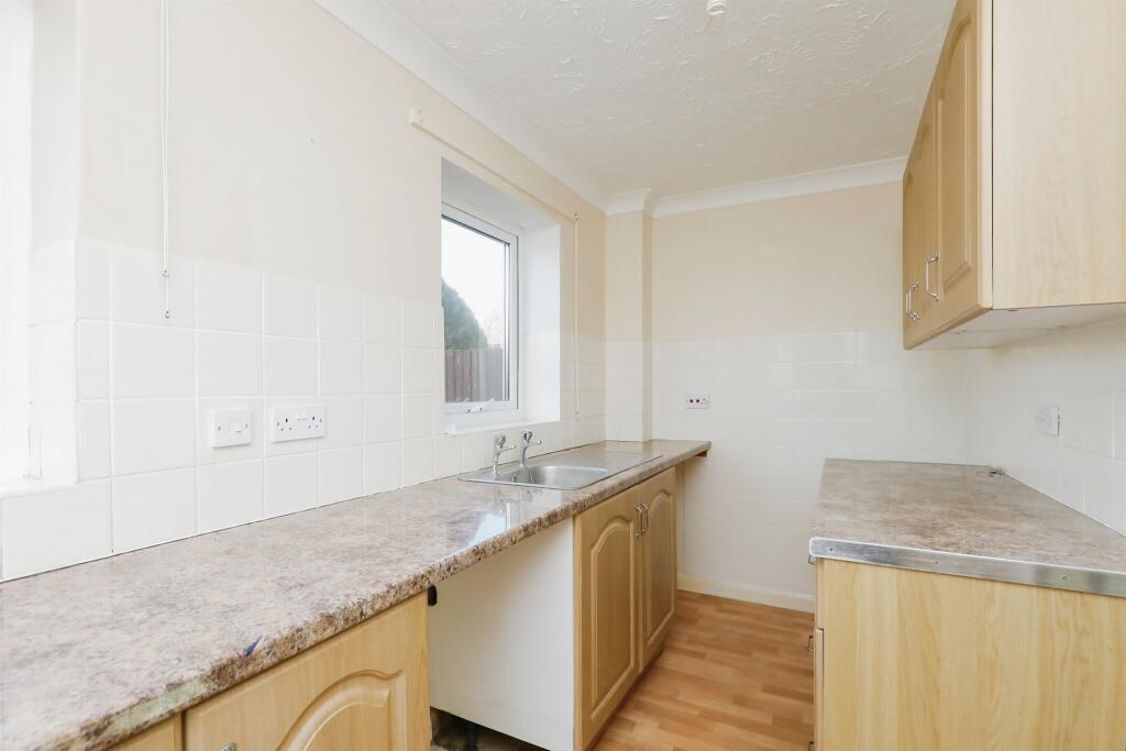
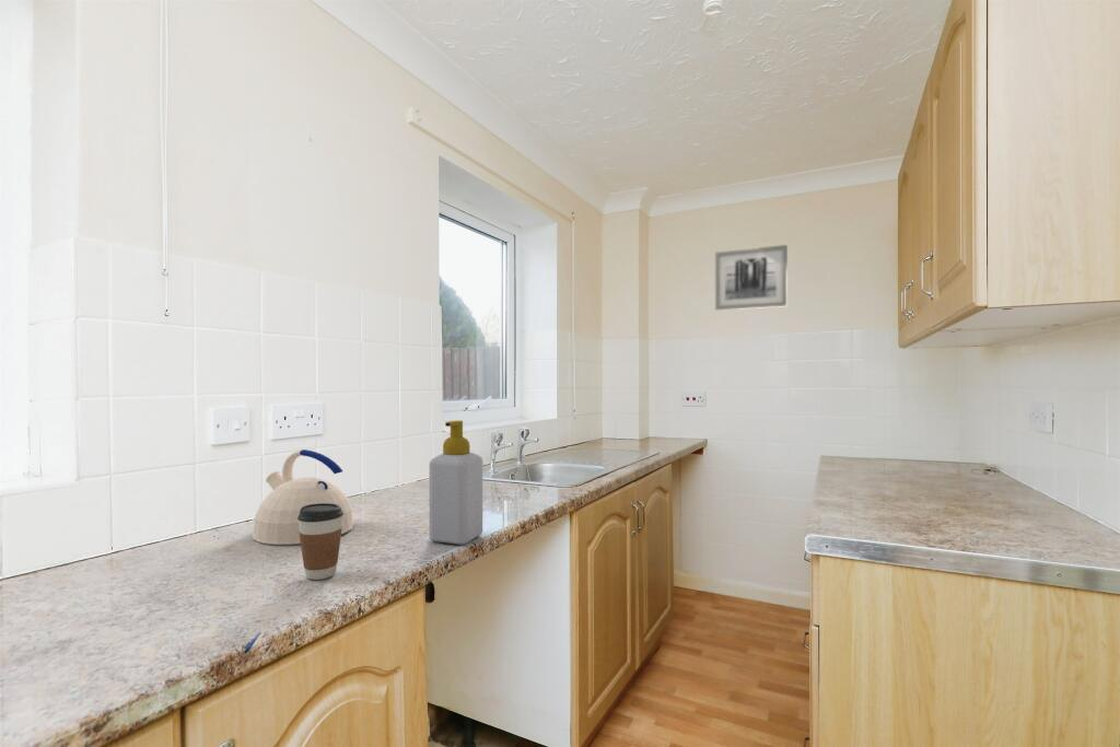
+ wall art (750, 278)
+ kettle (304, 490)
+ coffee cup (320, 540)
+ soap bottle (456, 479)
